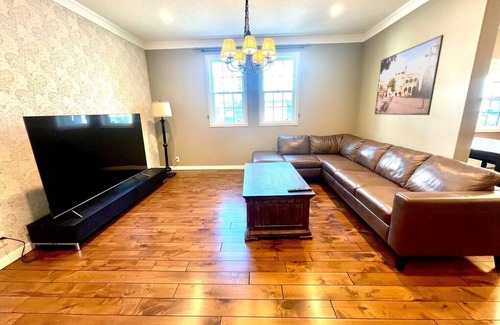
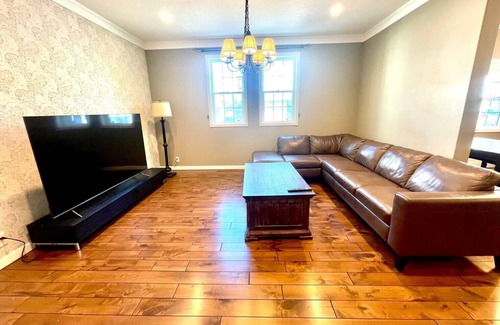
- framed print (401, 83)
